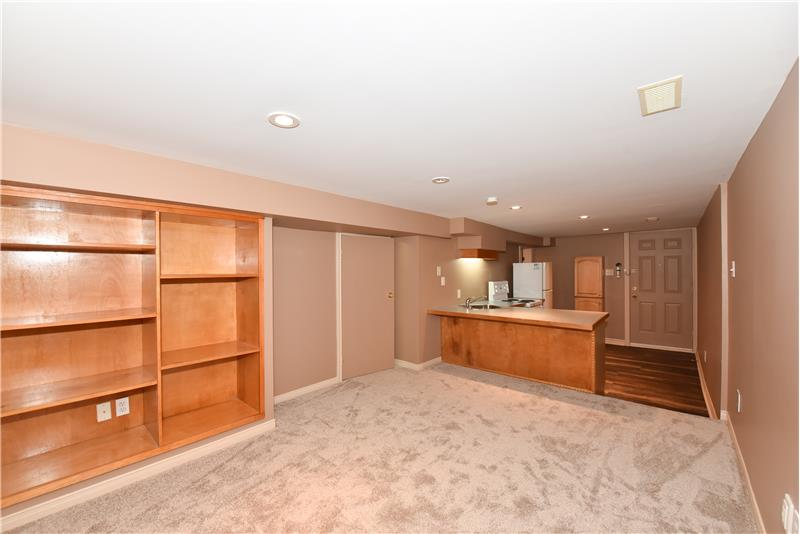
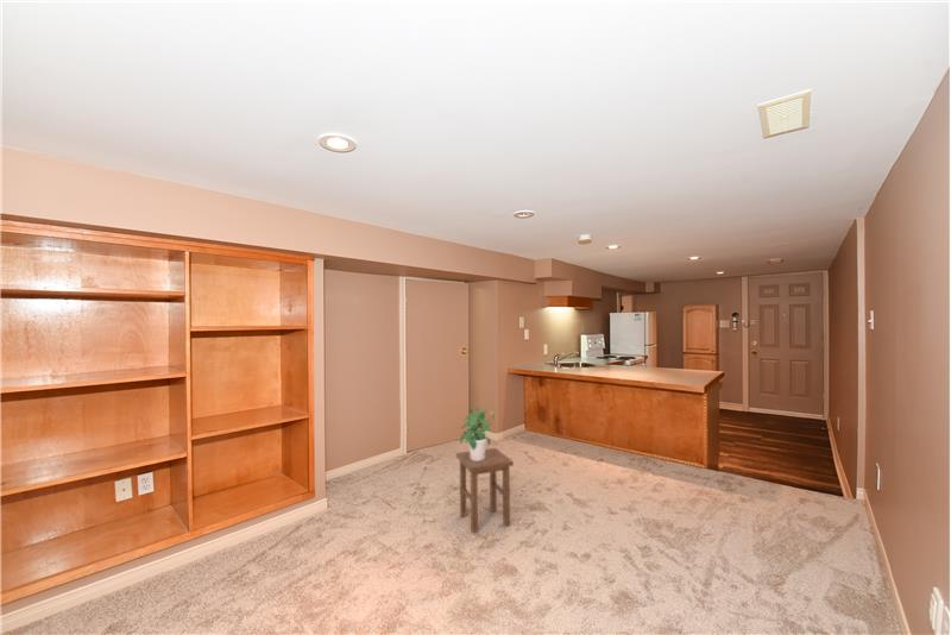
+ potted plant (477, 432)
+ stool (490, 488)
